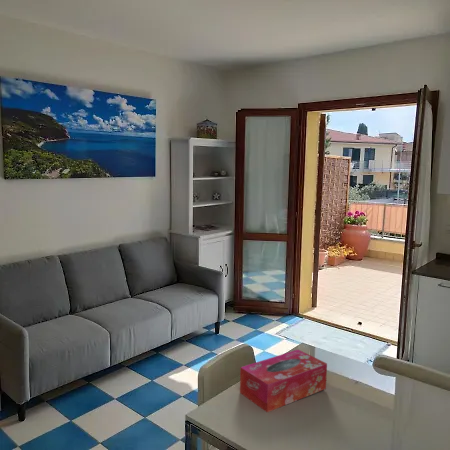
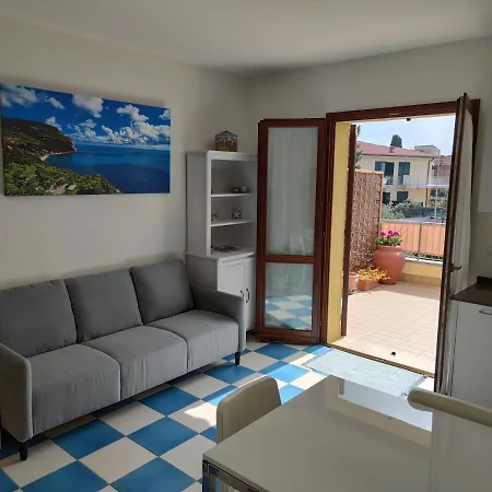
- tissue box (283, 378)
